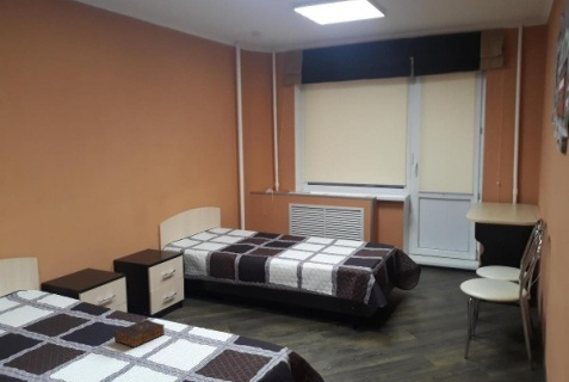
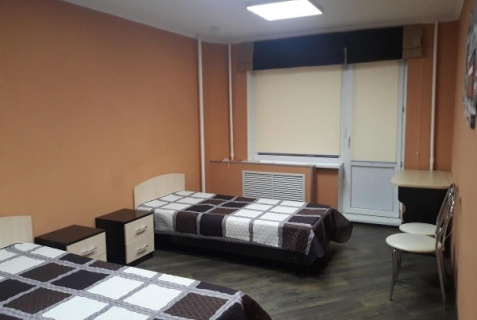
- book (140, 332)
